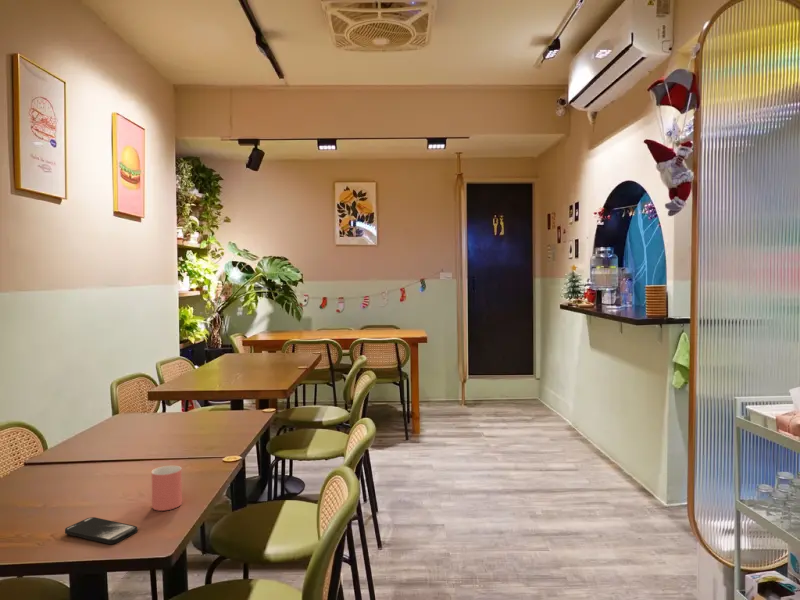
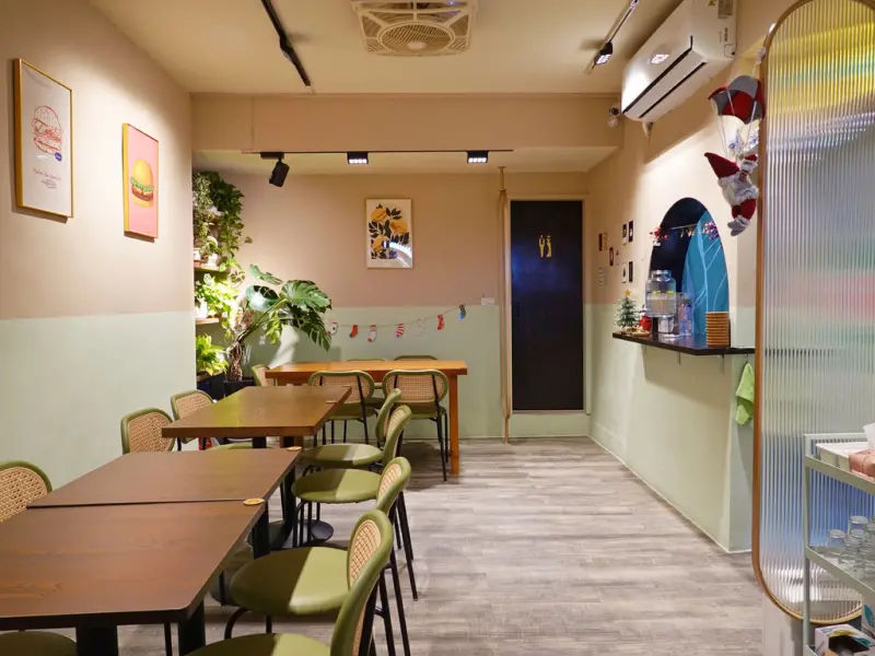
- cup (167, 485)
- smartphone (101, 530)
